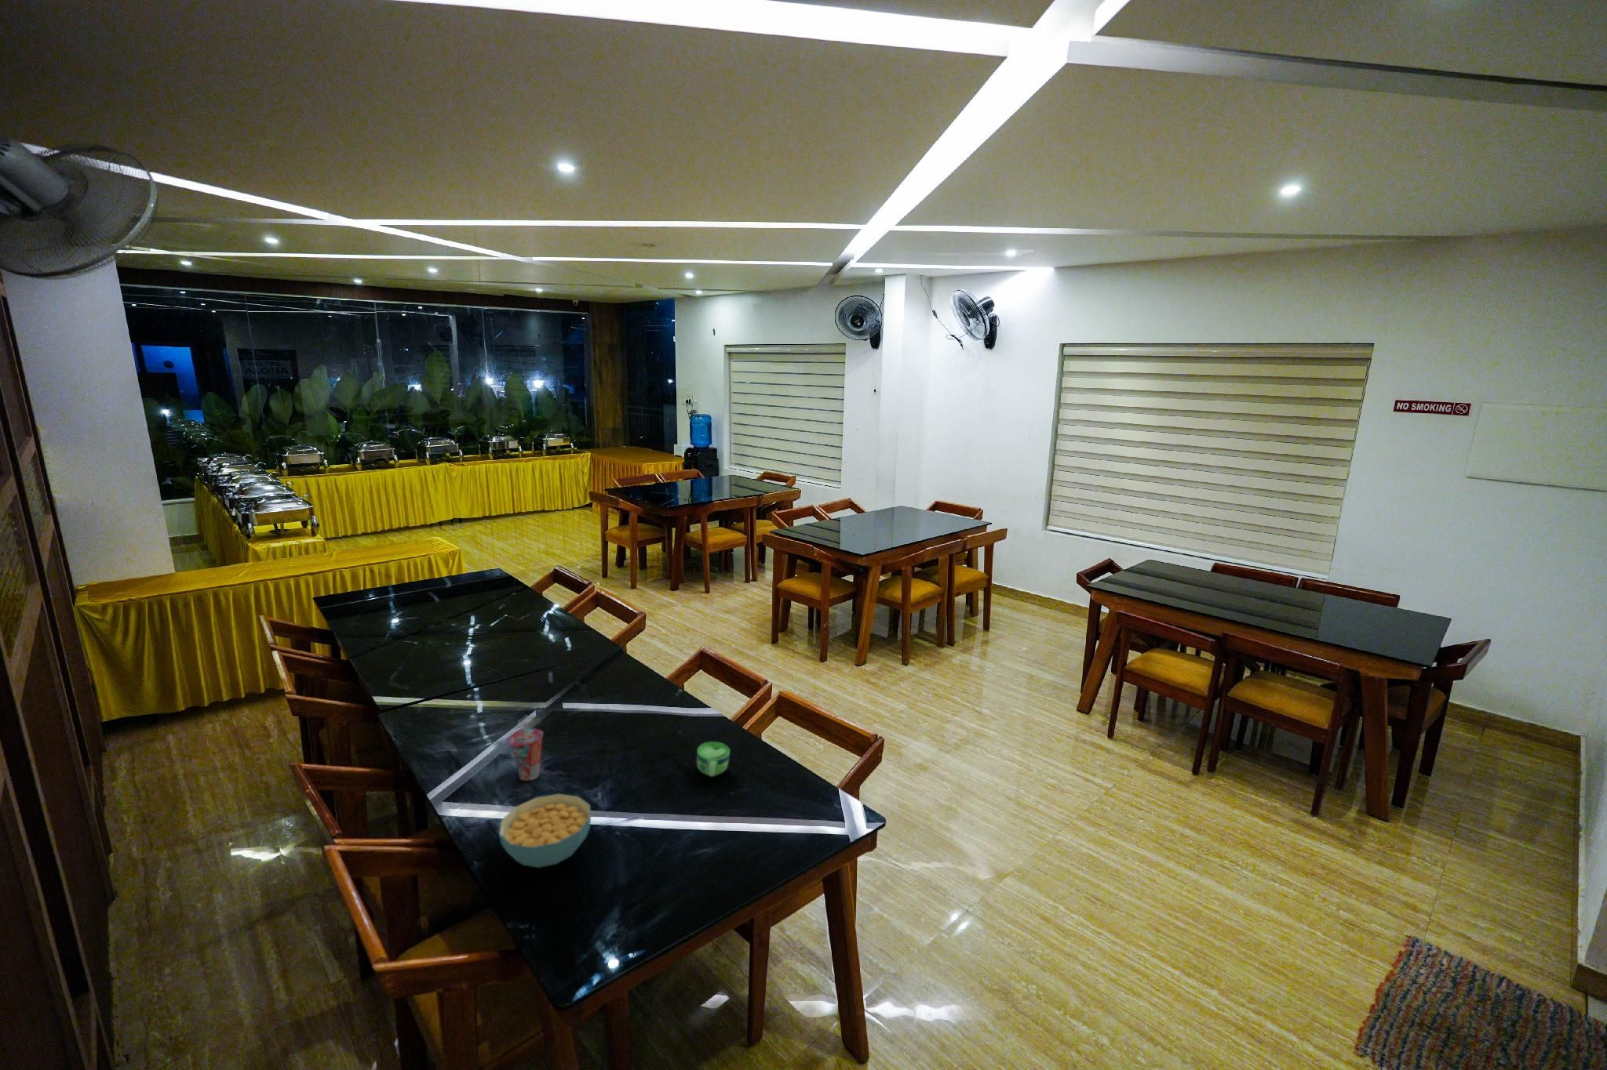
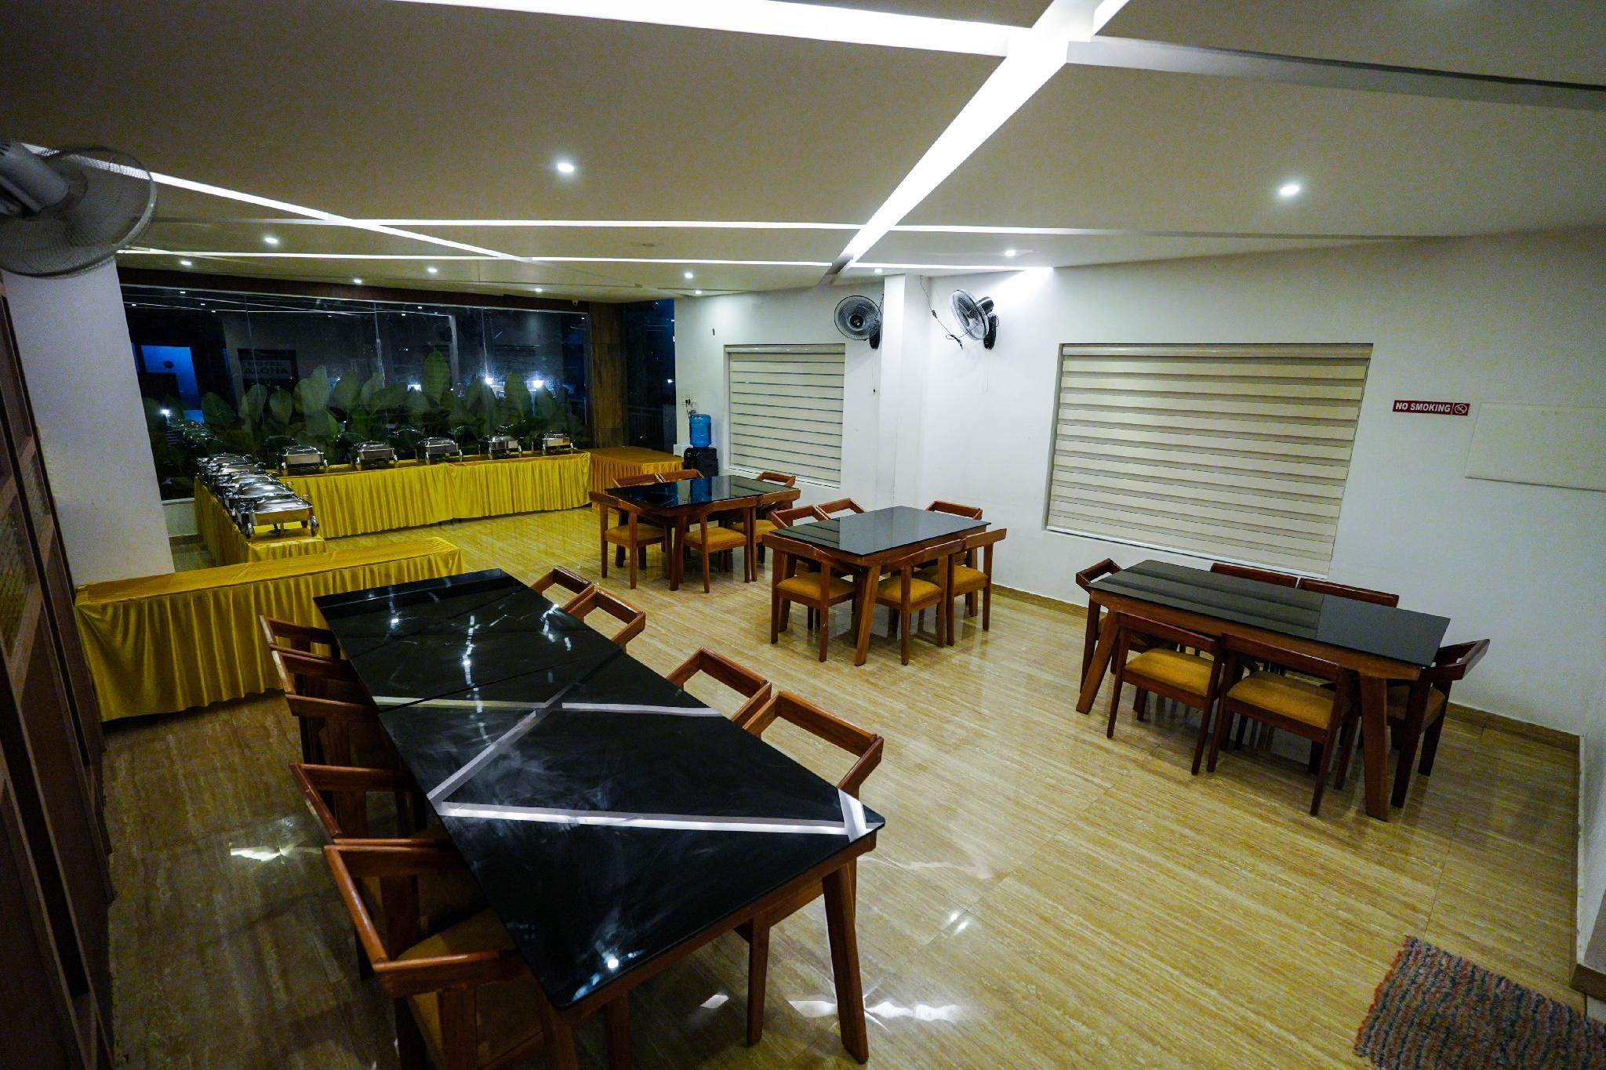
- cup (714, 763)
- cup (527, 756)
- cereal bowl (547, 837)
